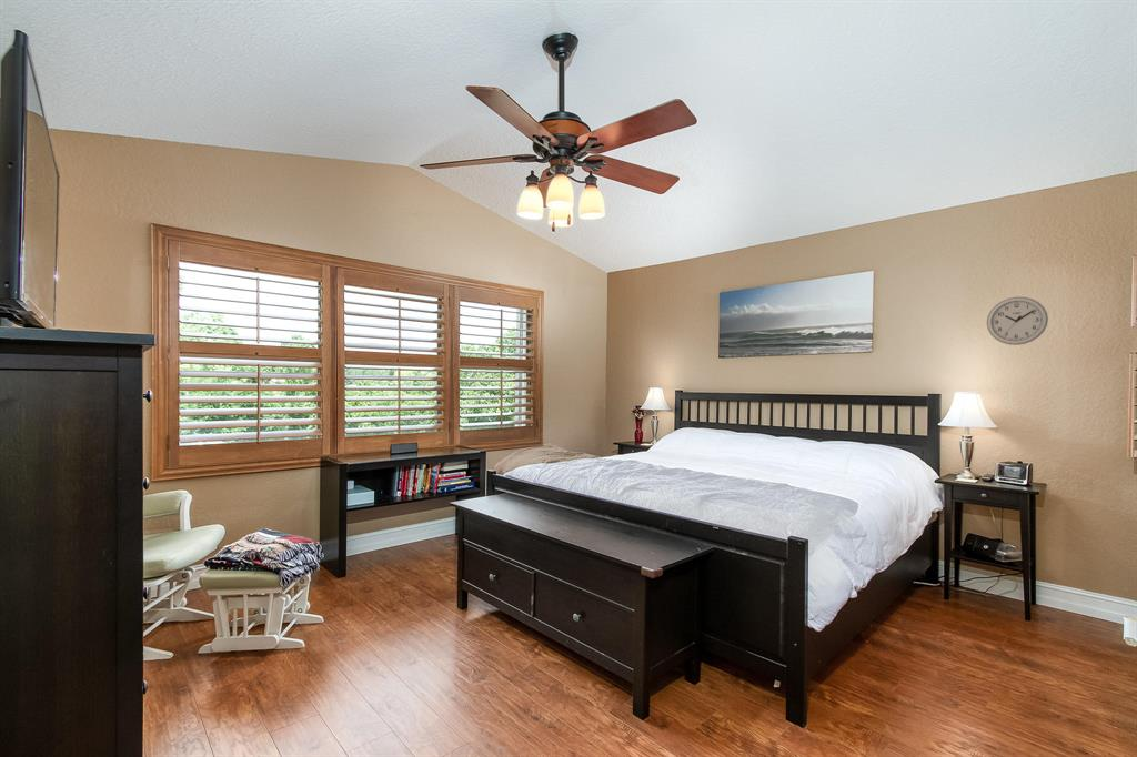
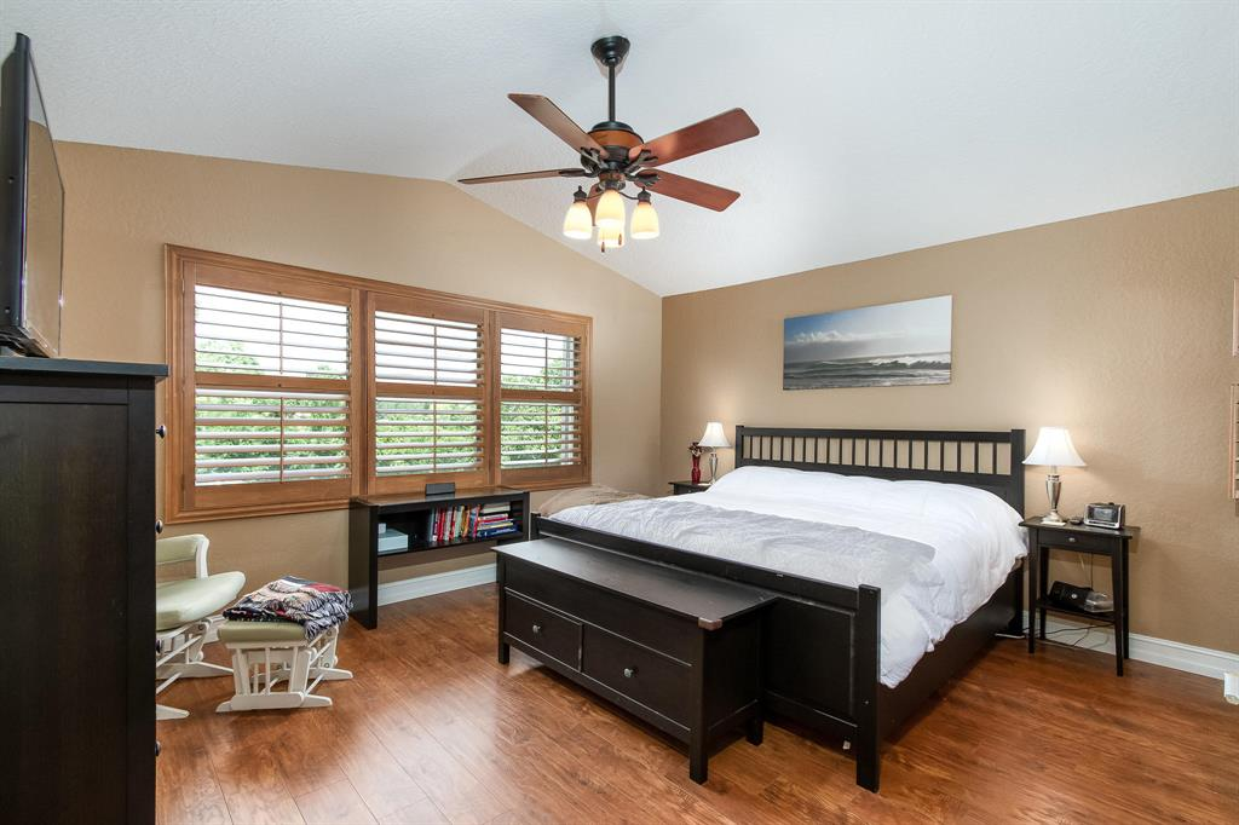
- wall clock (1016, 321)
